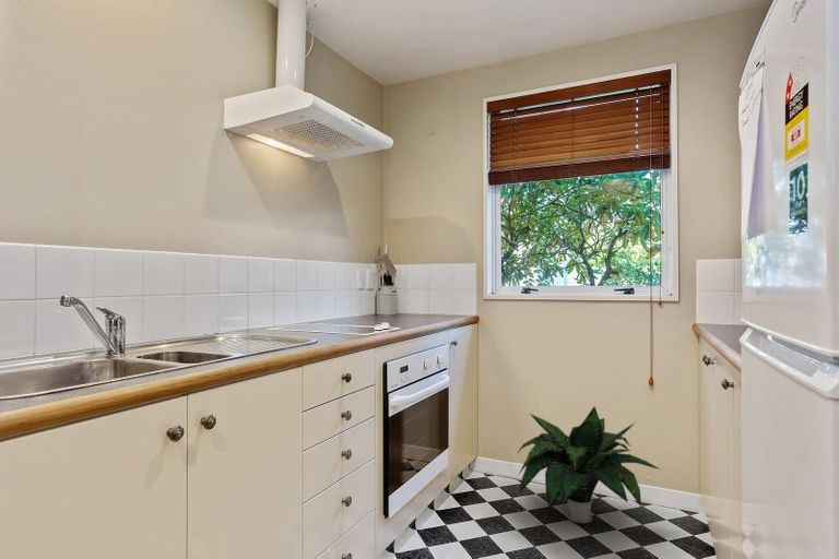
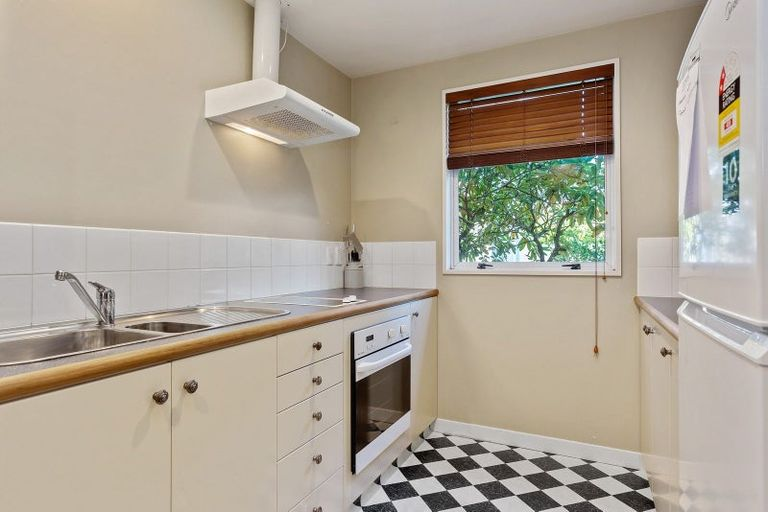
- potted plant (583, 464)
